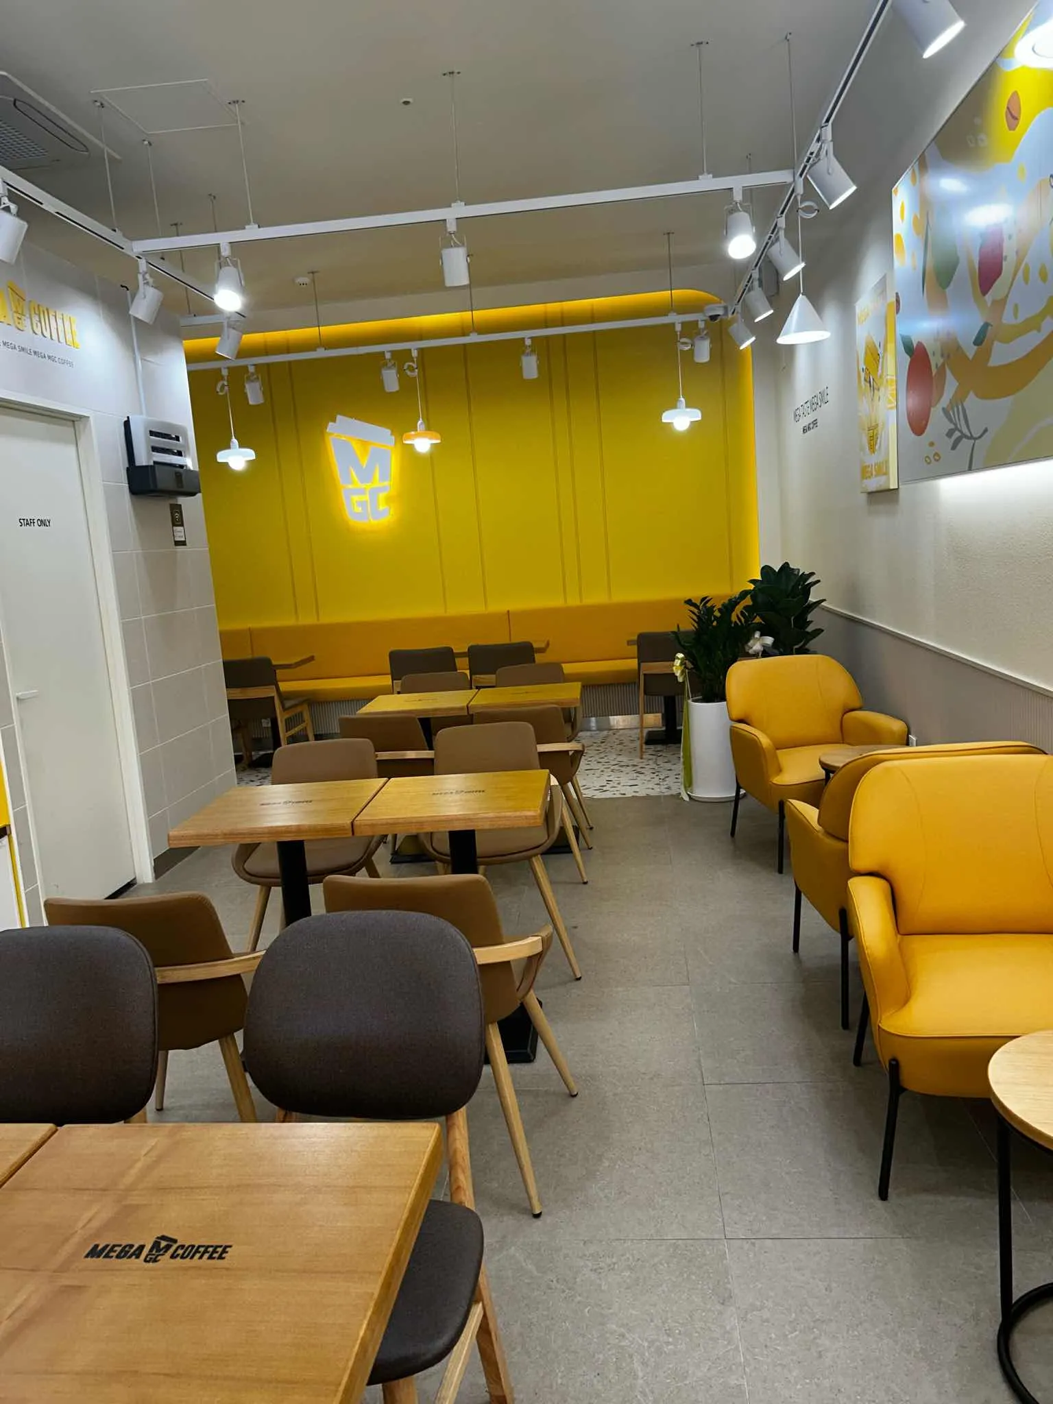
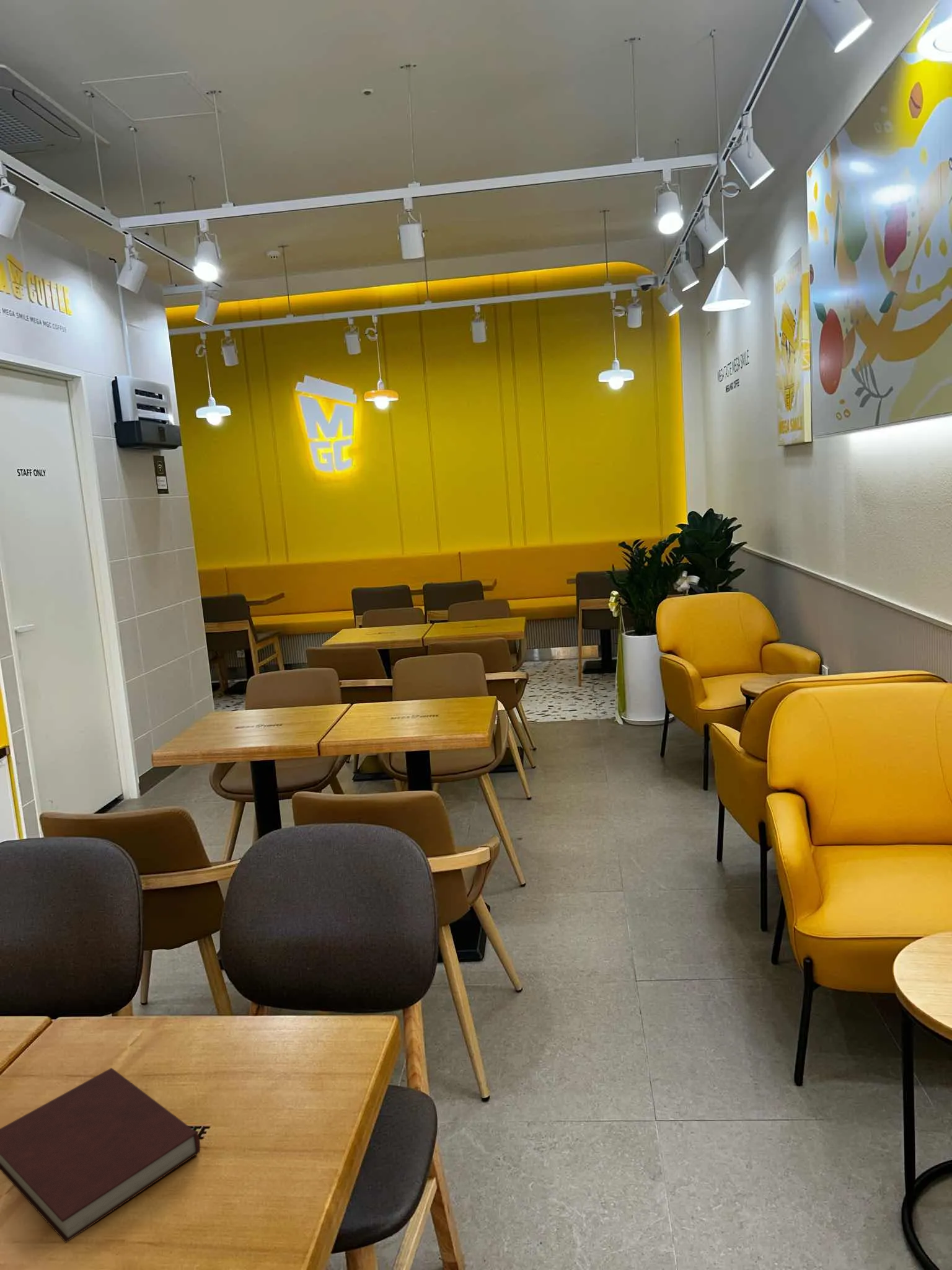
+ notebook (92, 1144)
